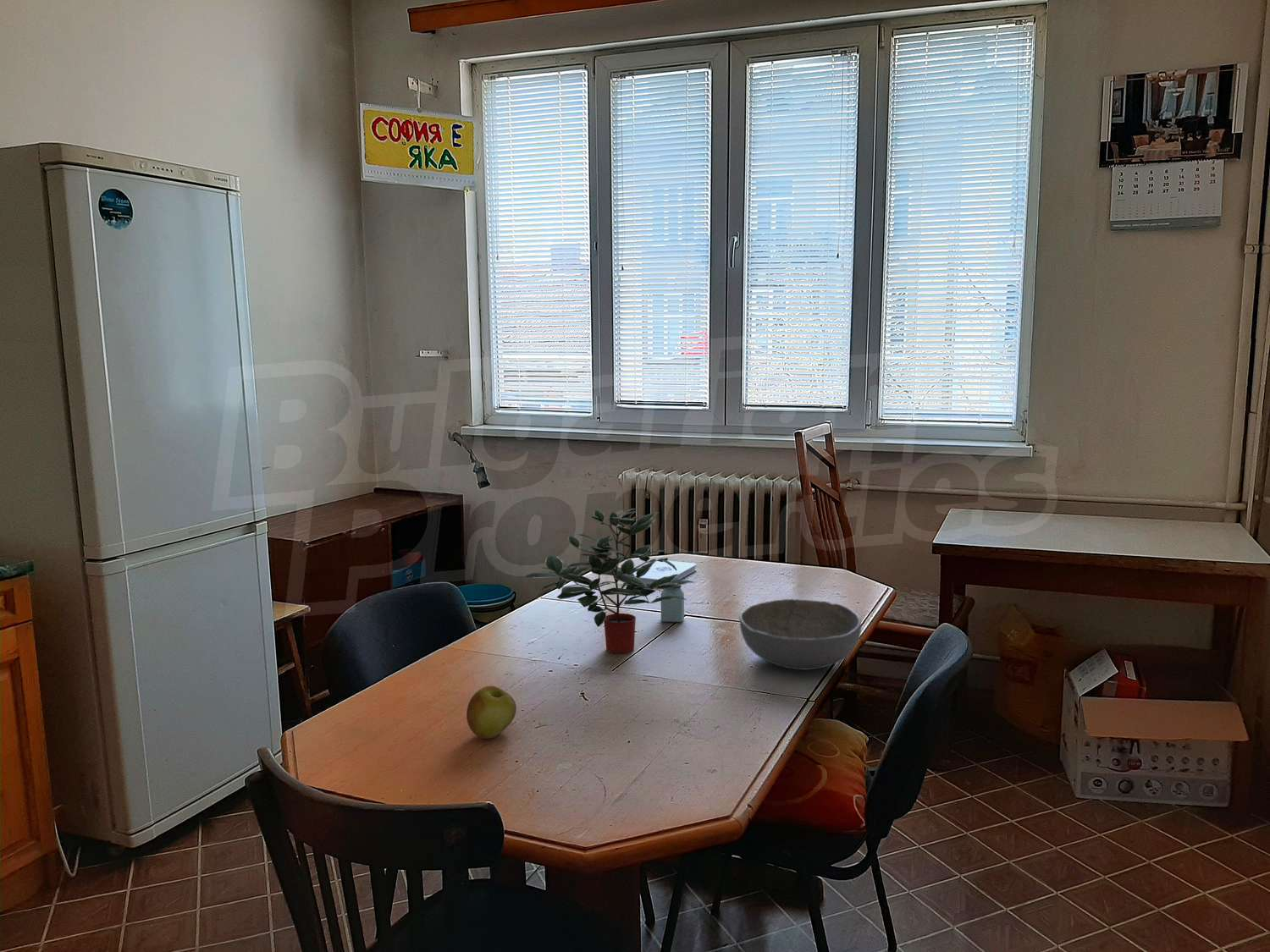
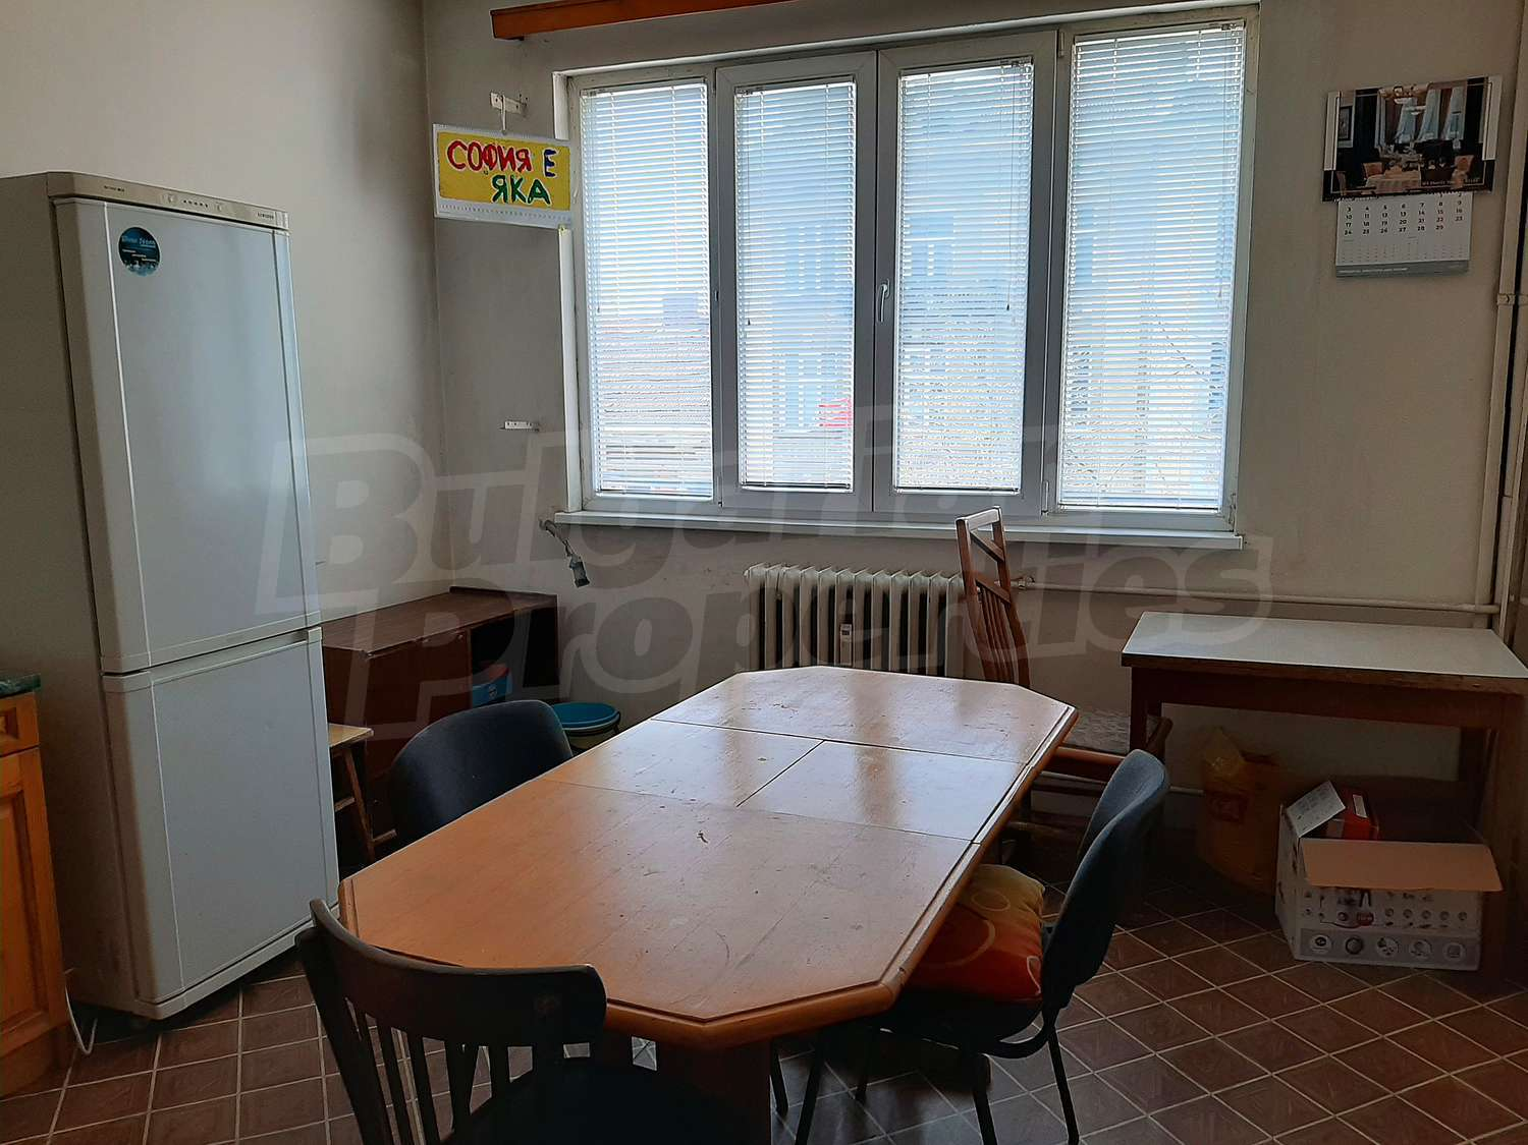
- saltshaker (672, 599)
- bowl (798, 638)
- potted plant (608, 584)
- notepad (662, 572)
- apple (490, 711)
